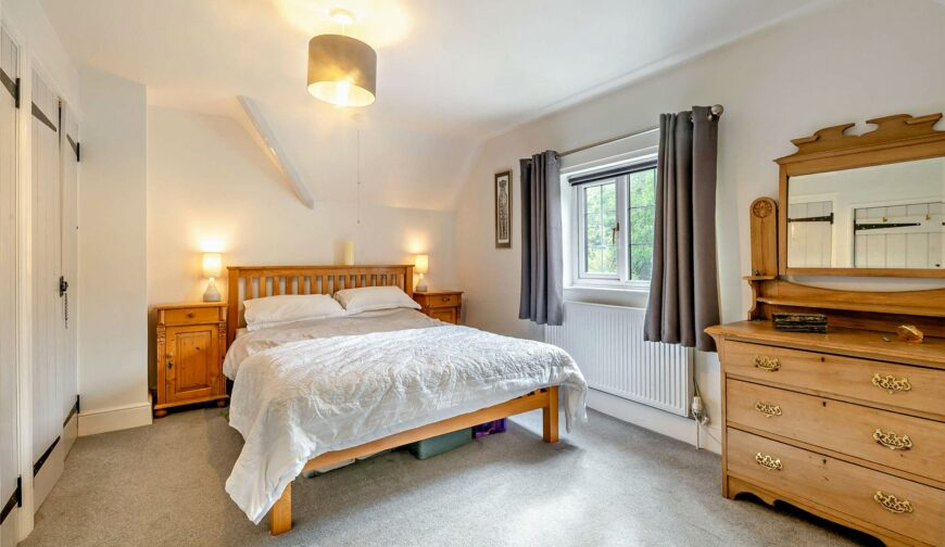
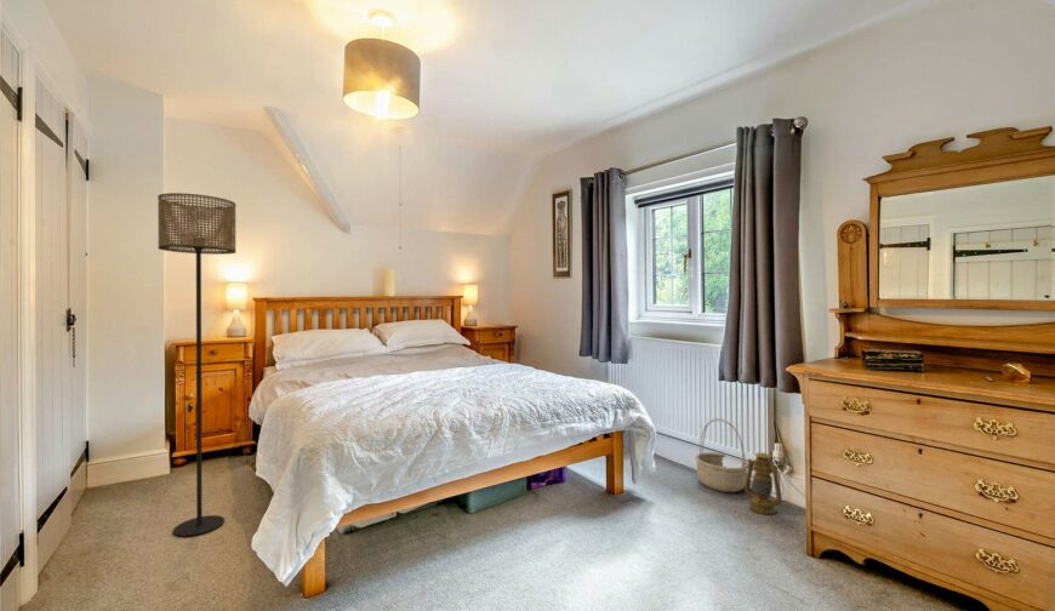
+ lantern (763, 480)
+ floor lamp (199, 362)
+ basket (720, 453)
